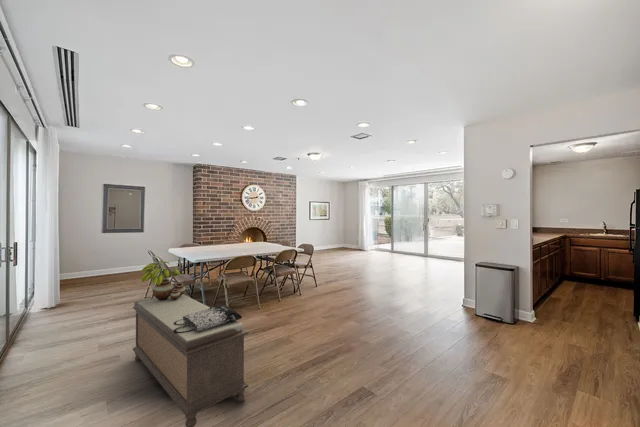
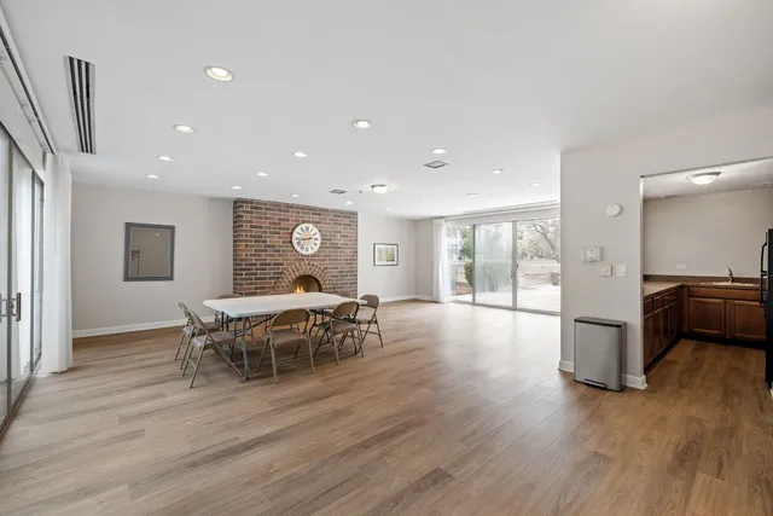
- potted plant (164, 280)
- bench (183, 344)
- tote bag (205, 317)
